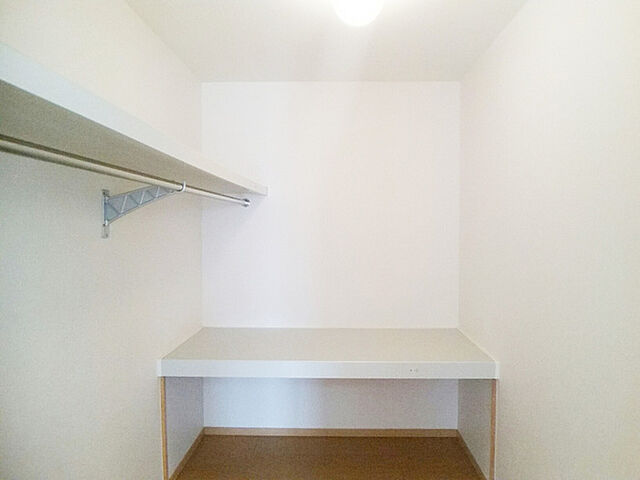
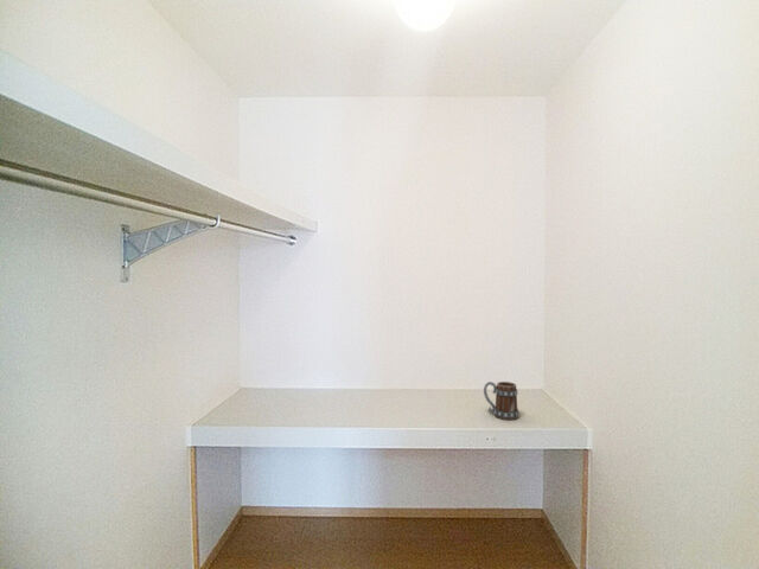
+ mug (500, 398)
